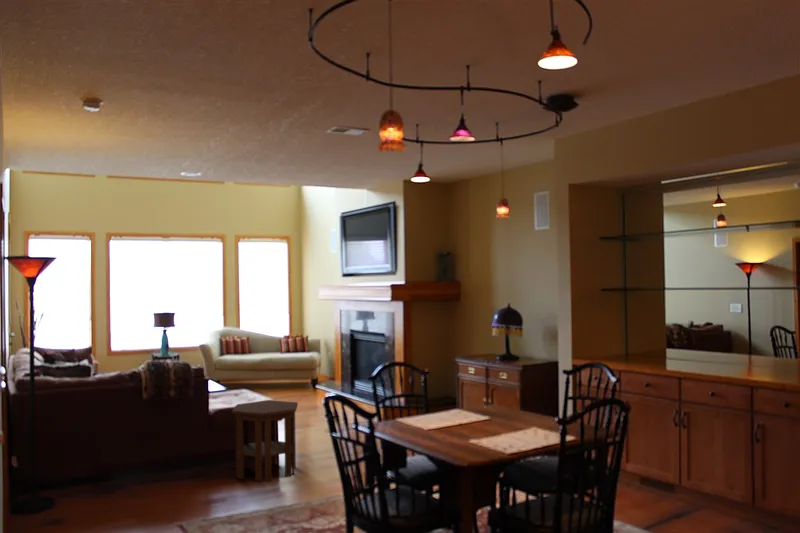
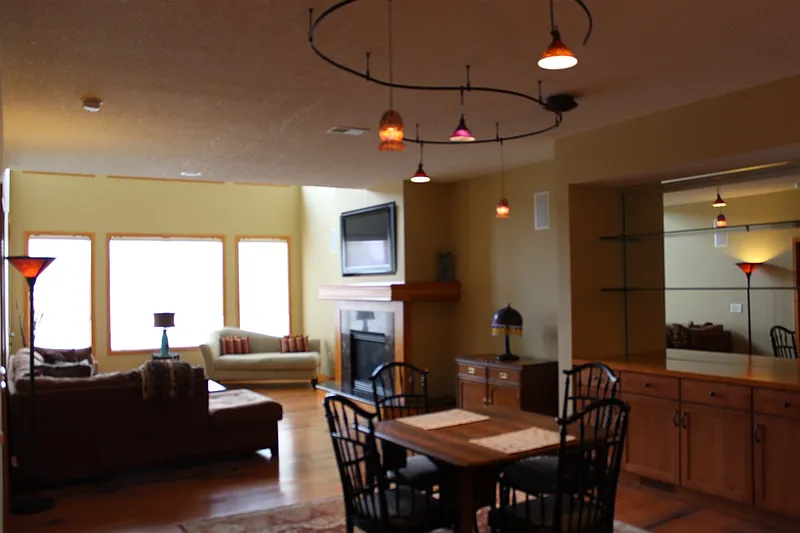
- side table (266, 439)
